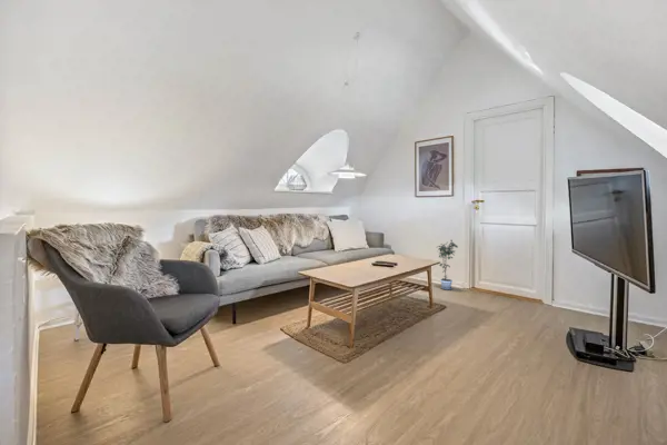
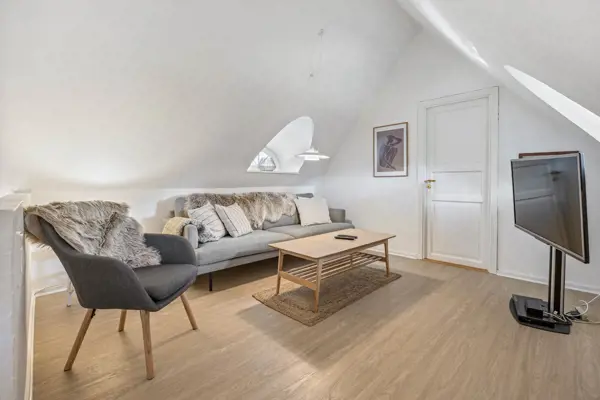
- potted plant (446, 265)
